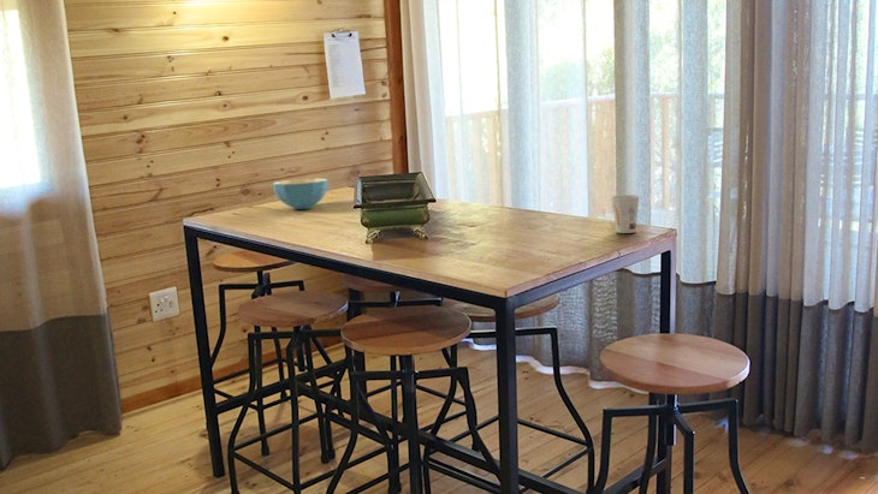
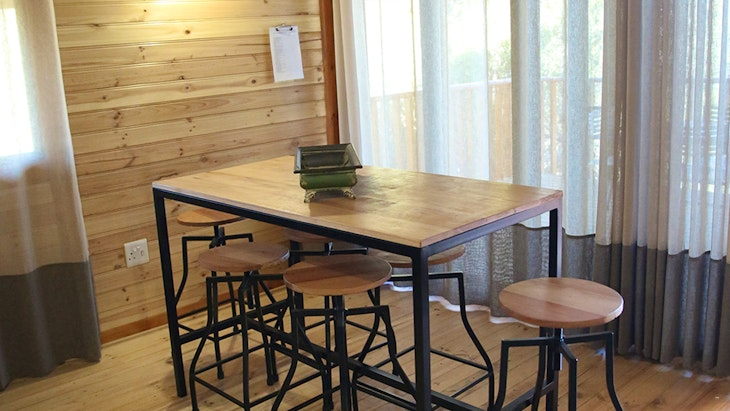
- cup (625, 214)
- cereal bowl (301, 195)
